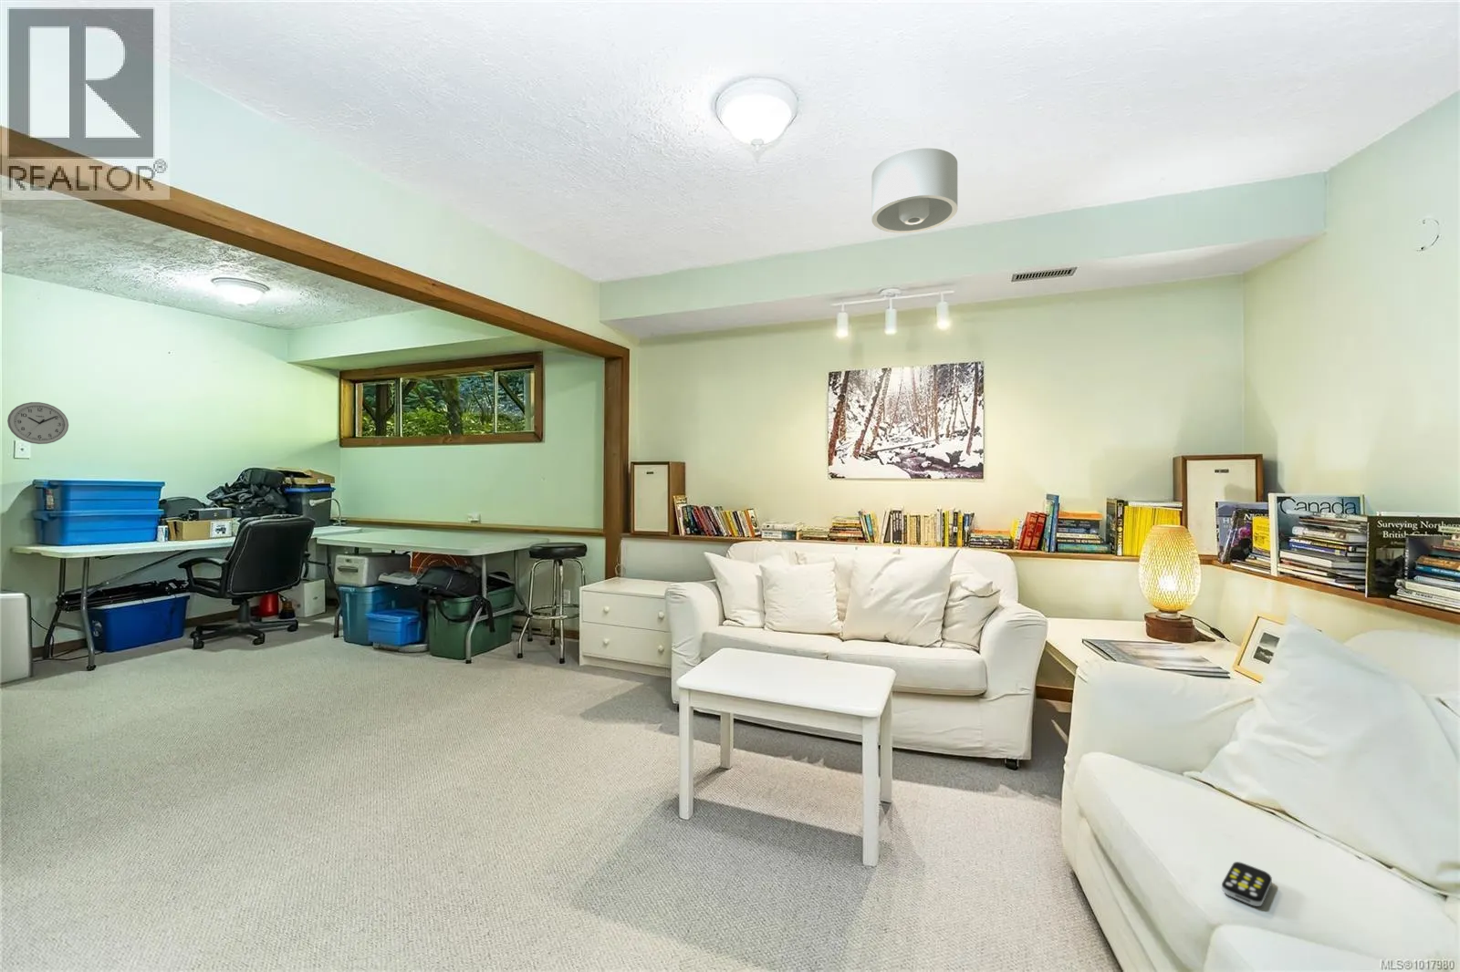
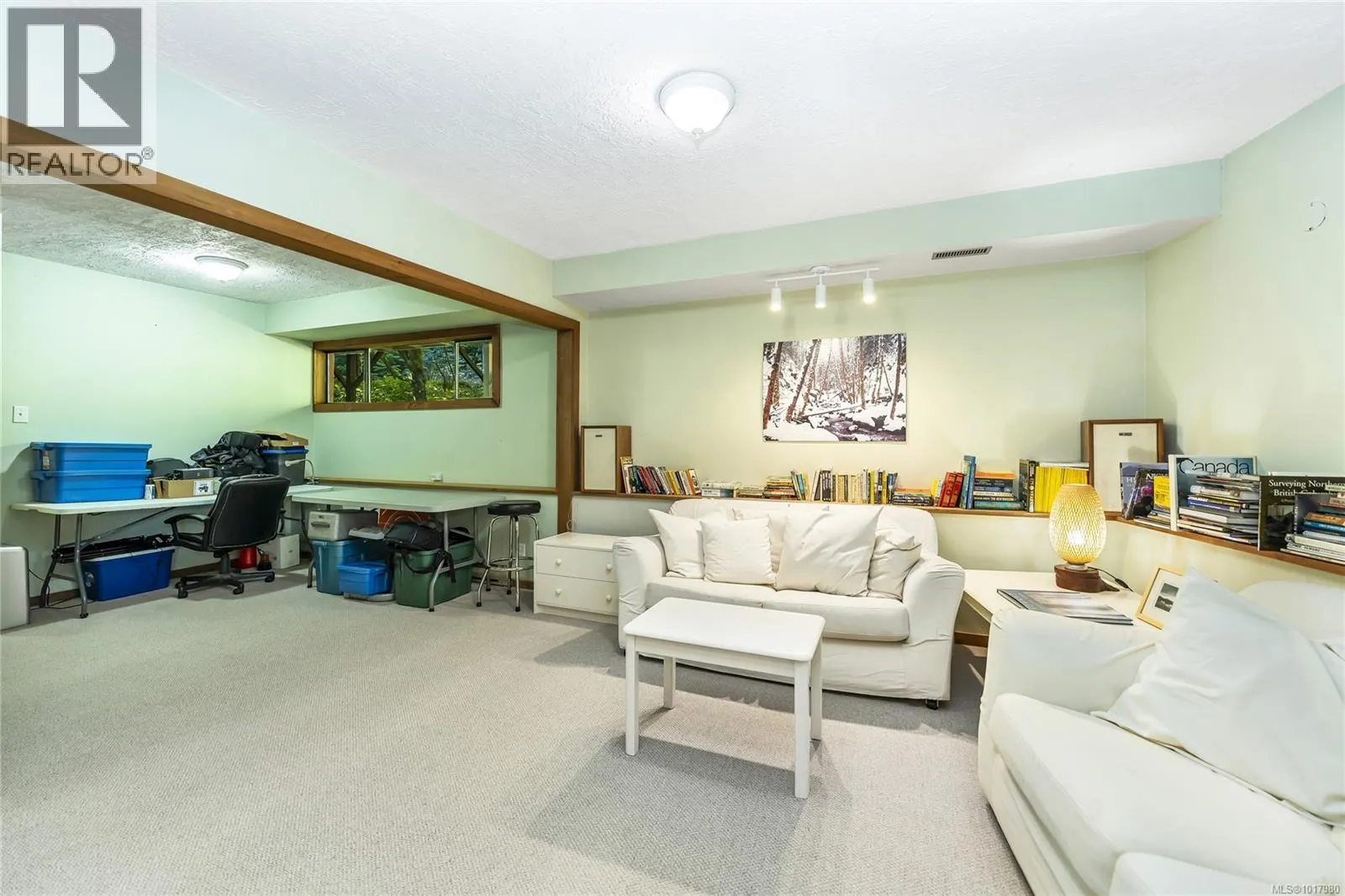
- wall clock (39, 423)
- ceiling light (913, 195)
- remote control (1246, 883)
